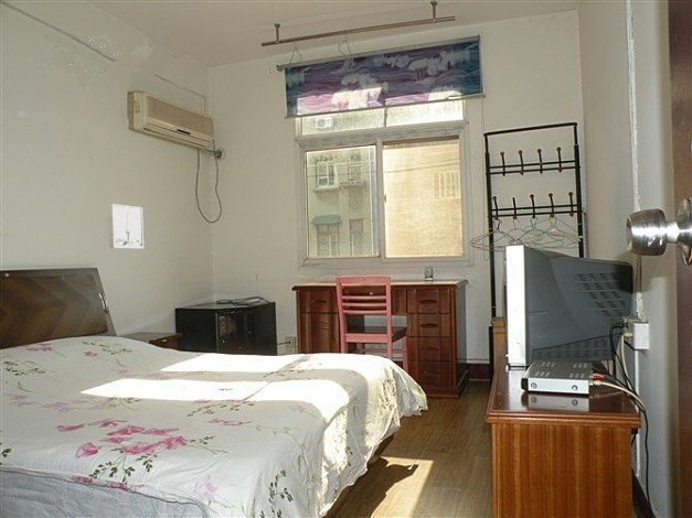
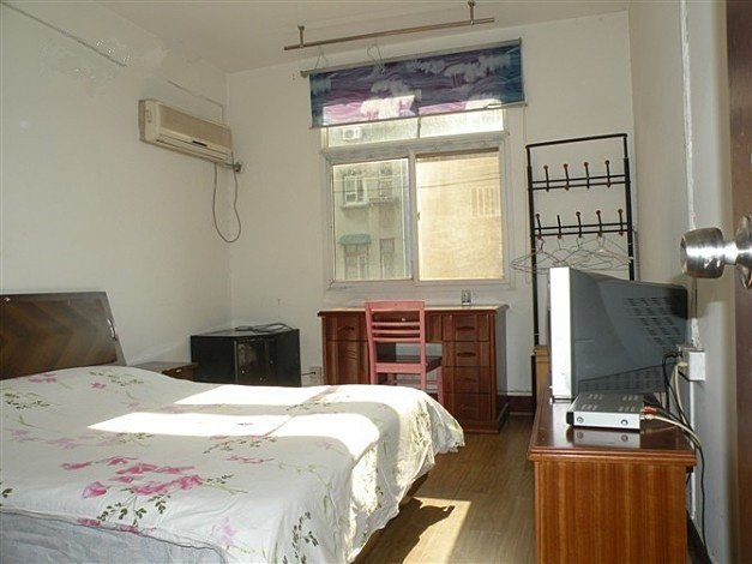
- wall art (126, 226)
